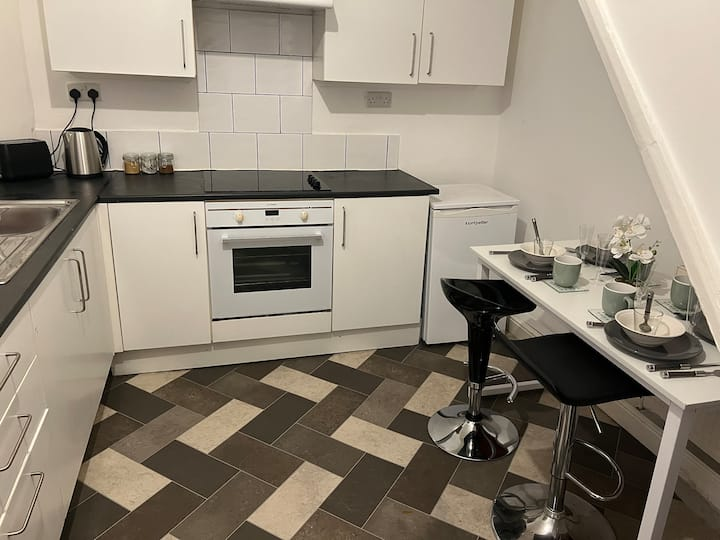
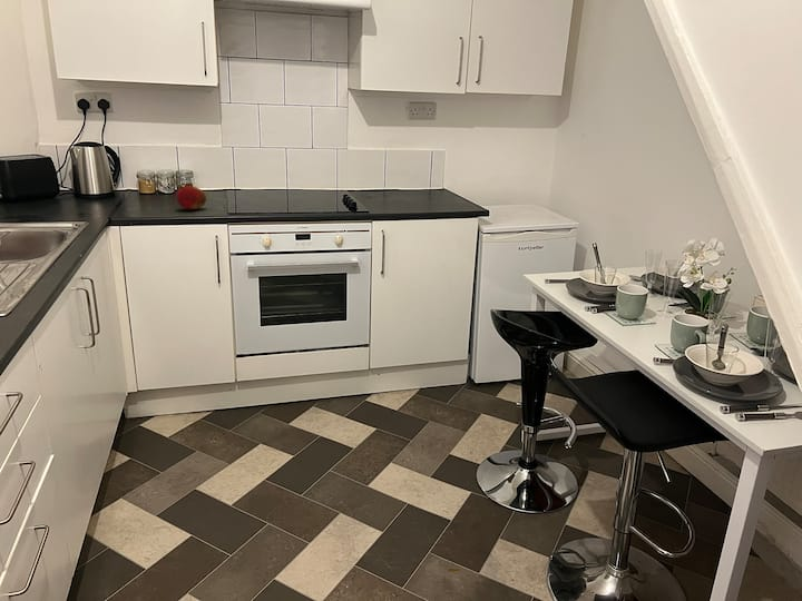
+ fruit (190, 197)
